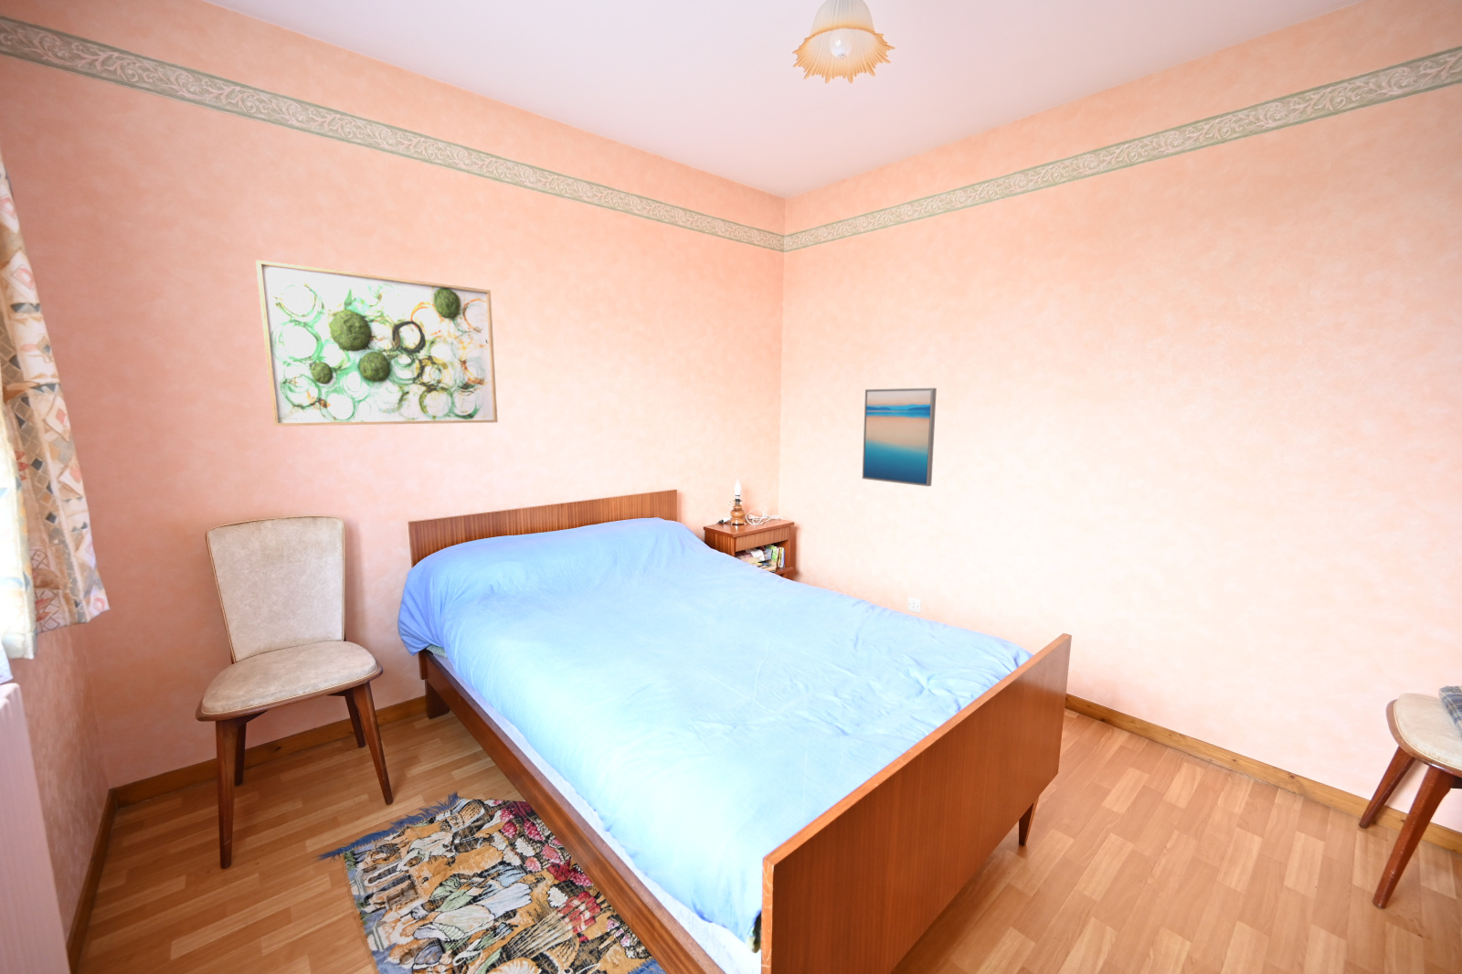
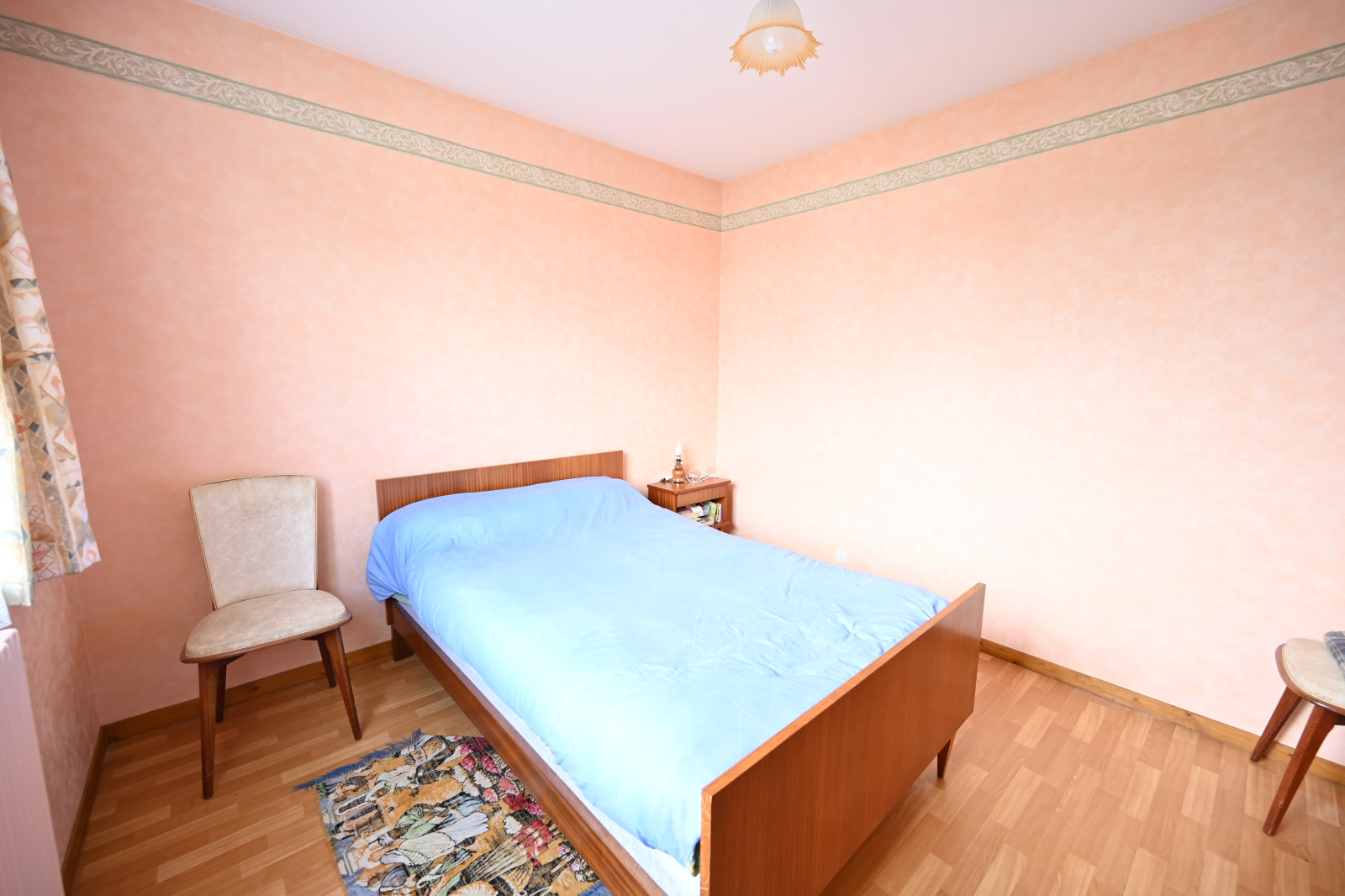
- wall art (392, 352)
- wall art (897, 436)
